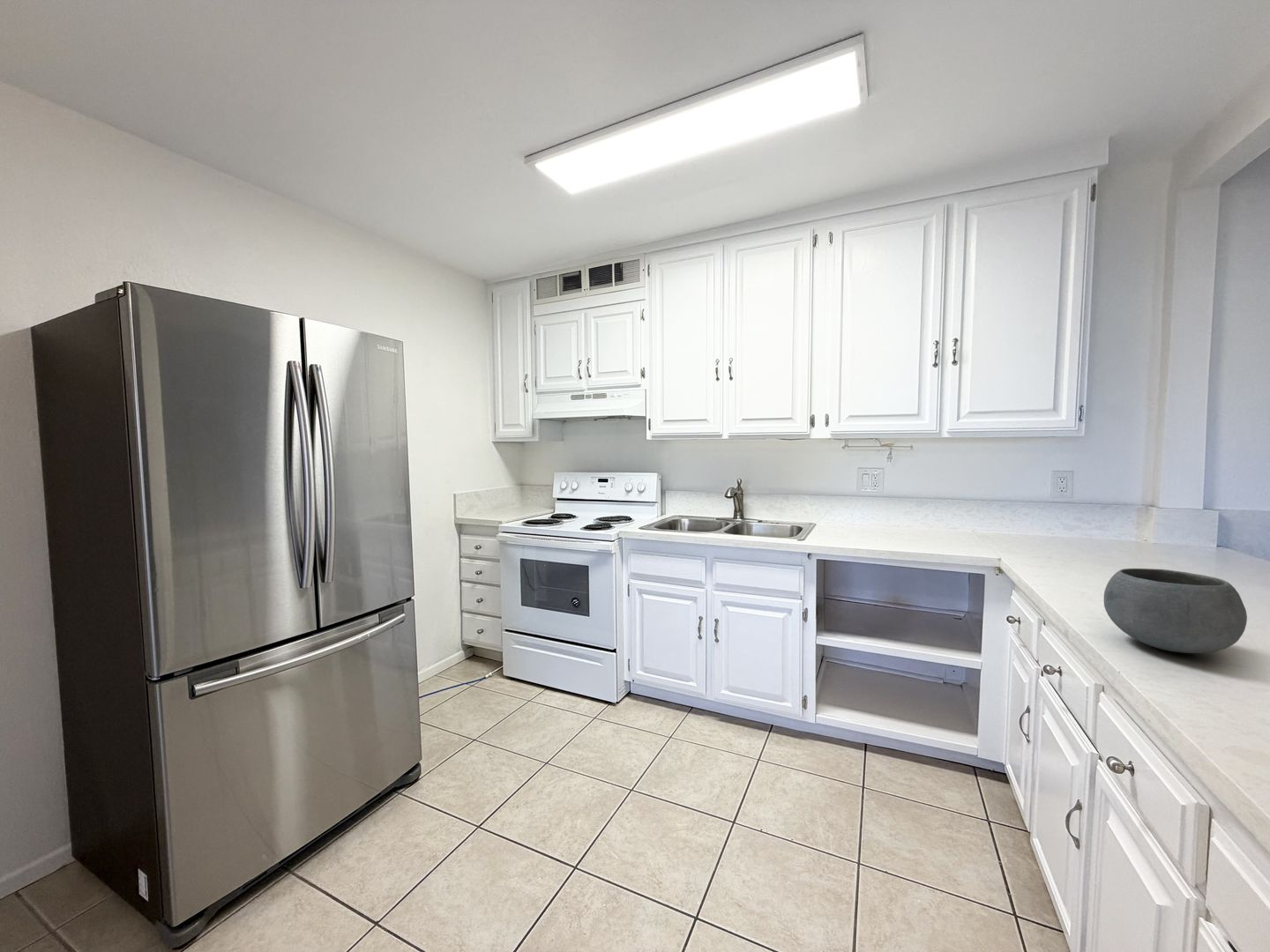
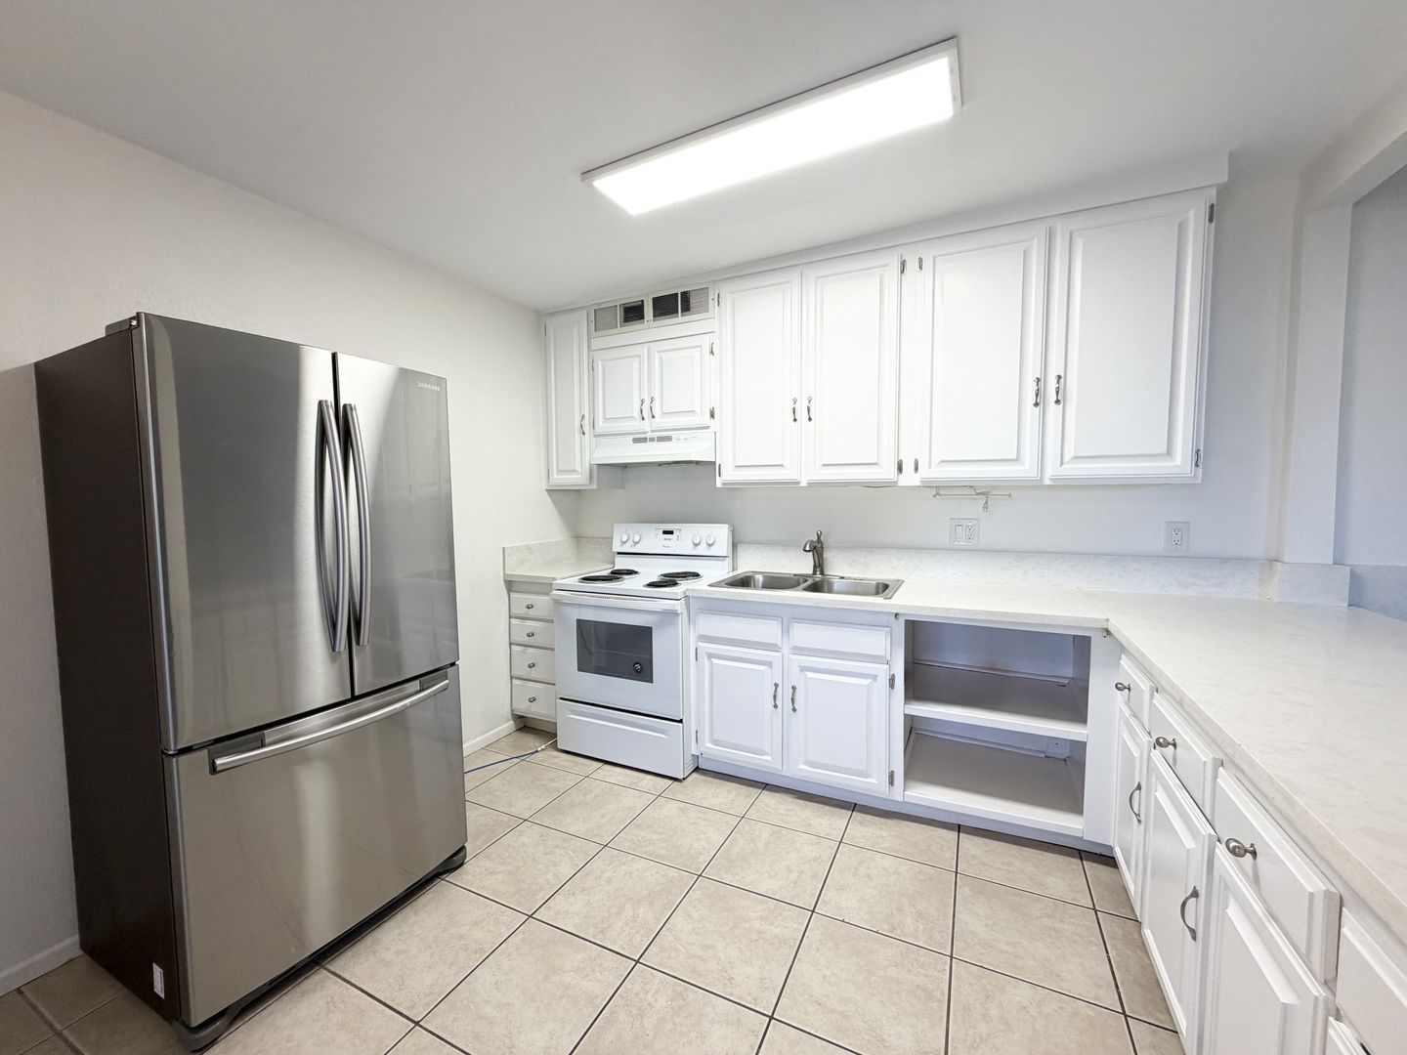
- bowl (1169, 612)
